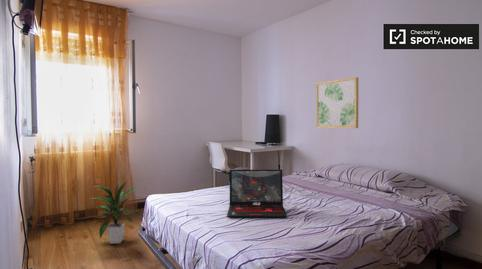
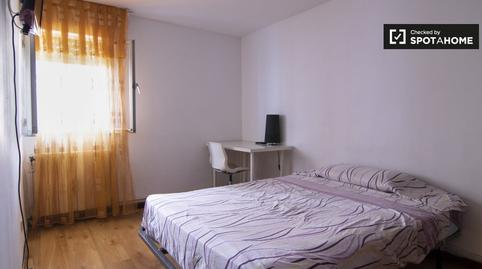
- wall art (336, 104)
- indoor plant (113, 210)
- laptop (256, 192)
